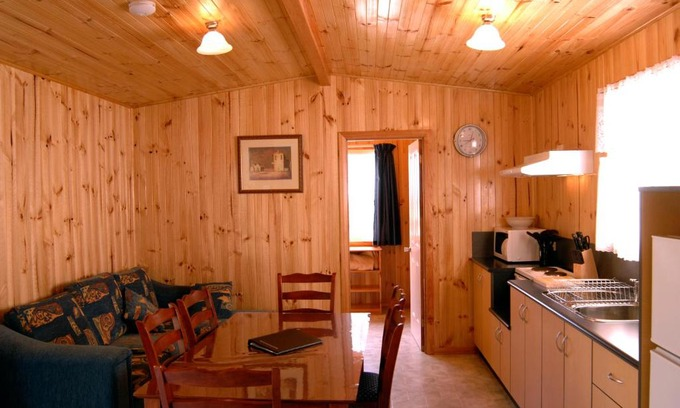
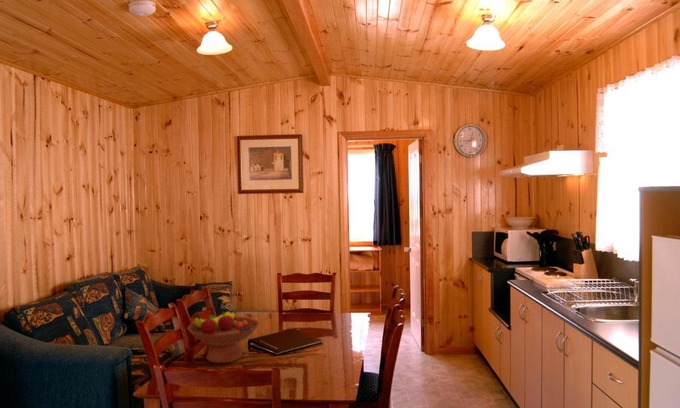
+ fruit bowl (224, 335)
